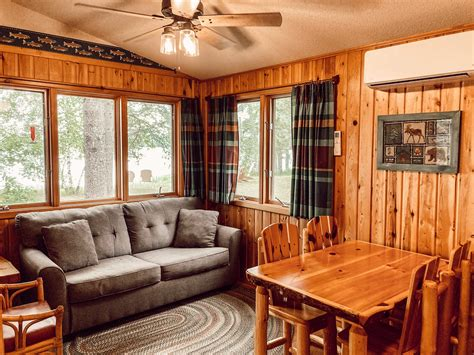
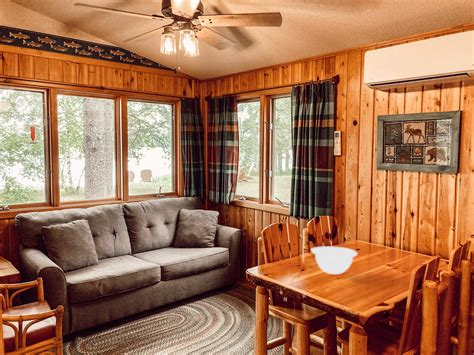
+ mixing bowl (333, 260)
